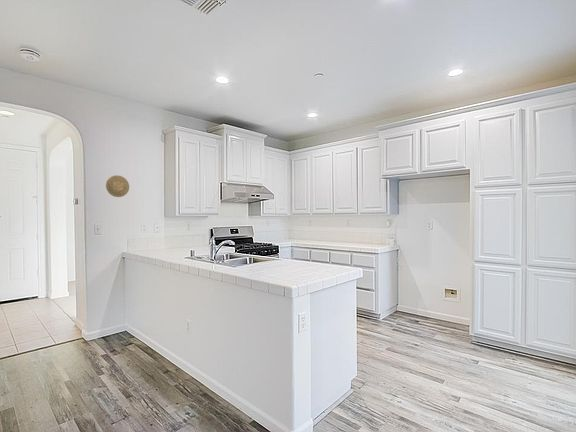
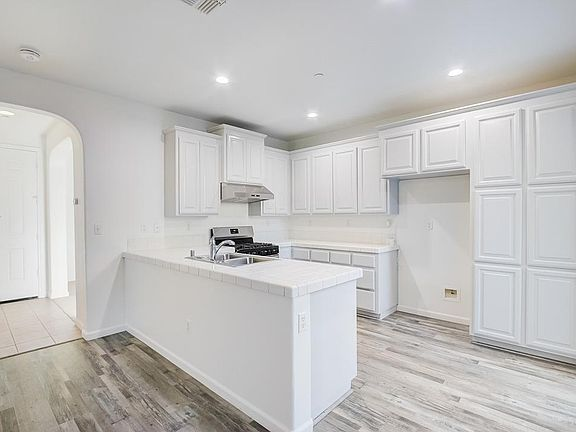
- decorative plate (118, 186)
